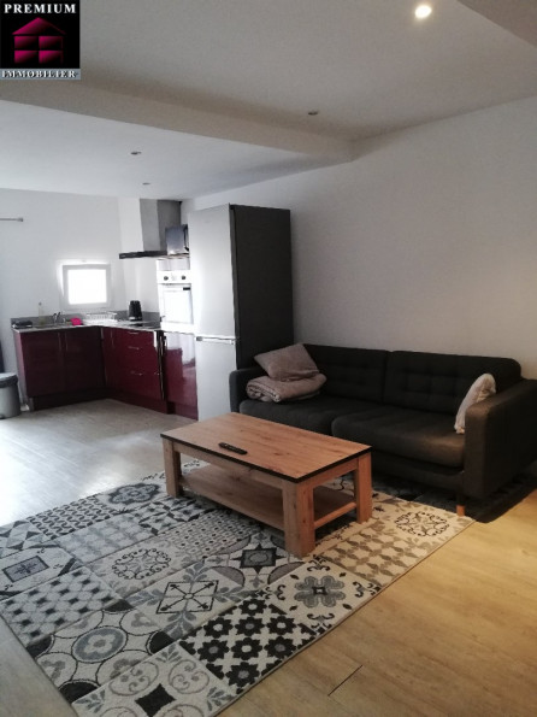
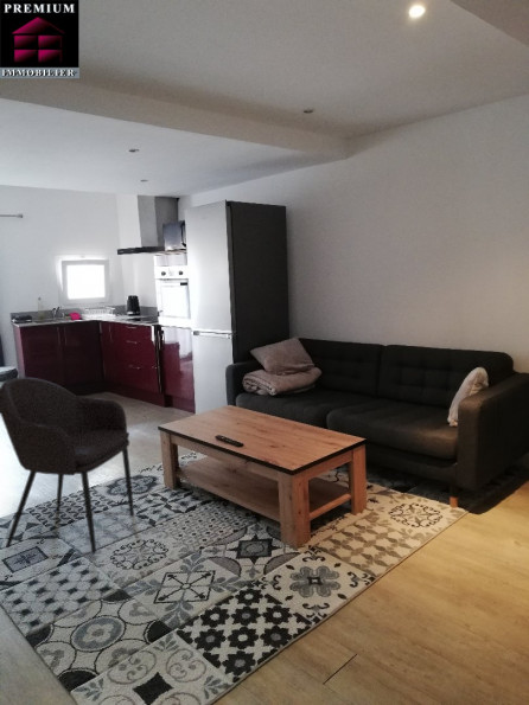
+ armchair (65, 455)
